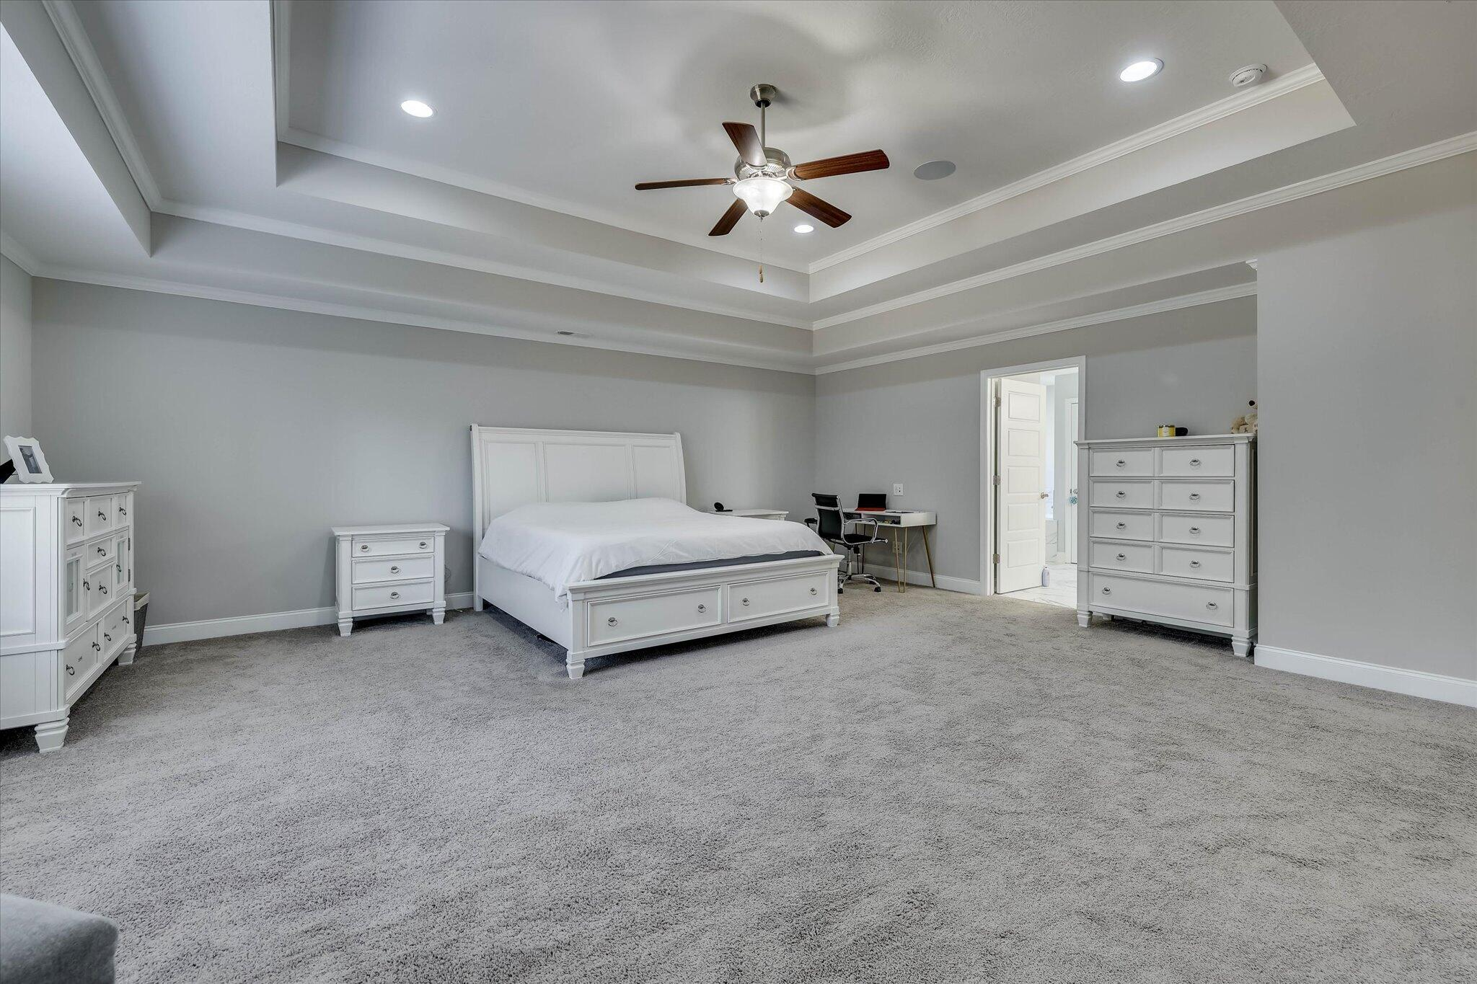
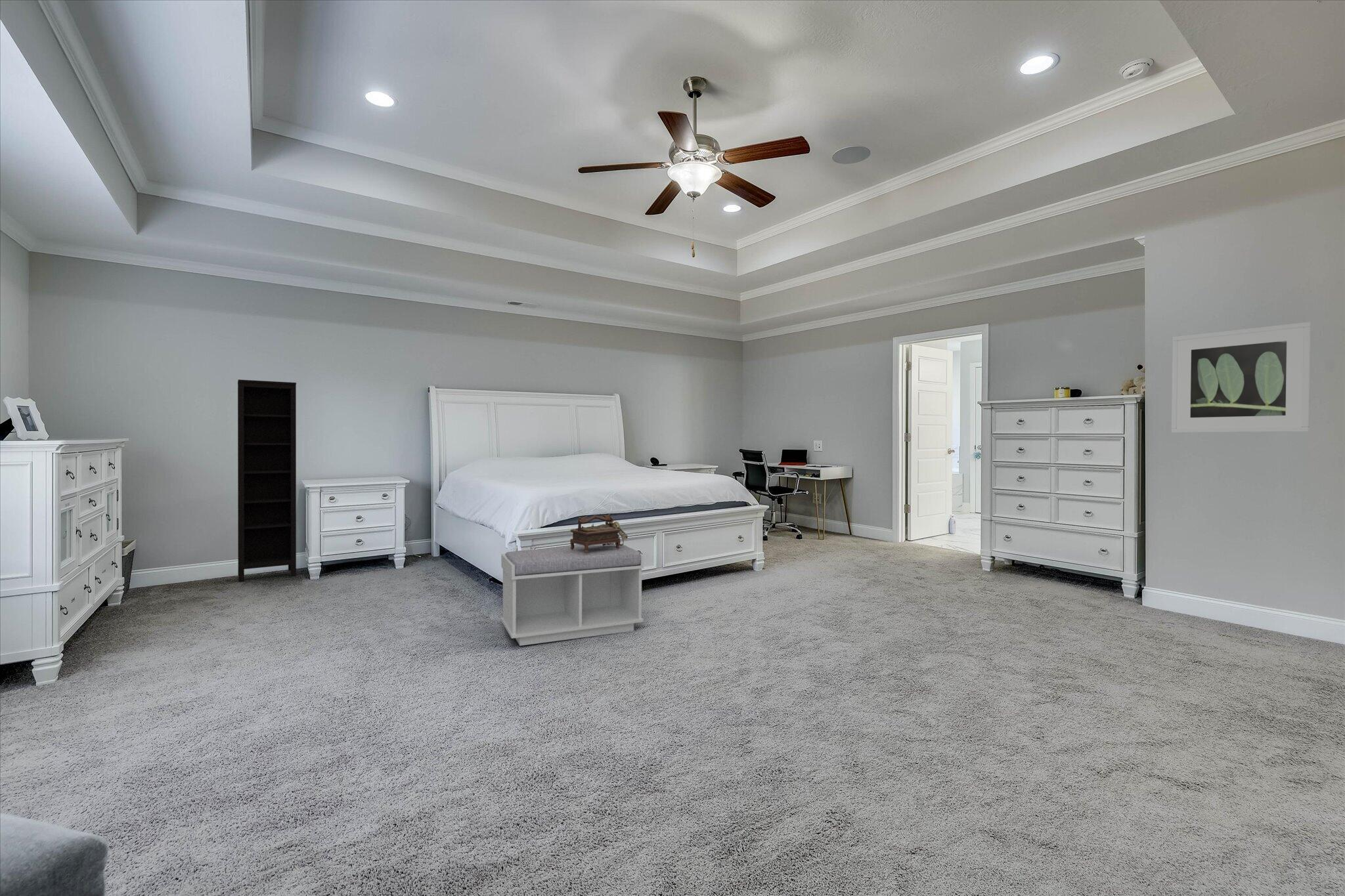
+ decorative box (601, 532)
+ bench (572, 590)
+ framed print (1236, 381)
+ bookcase (267, 479)
